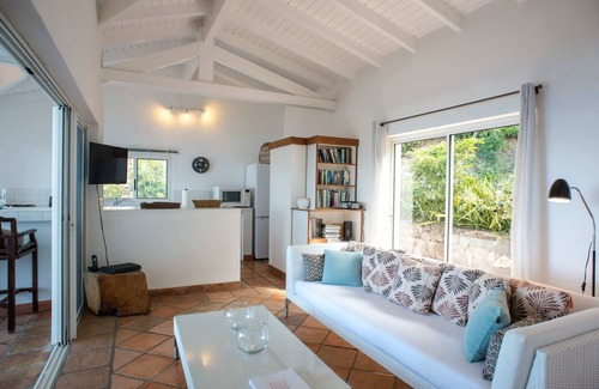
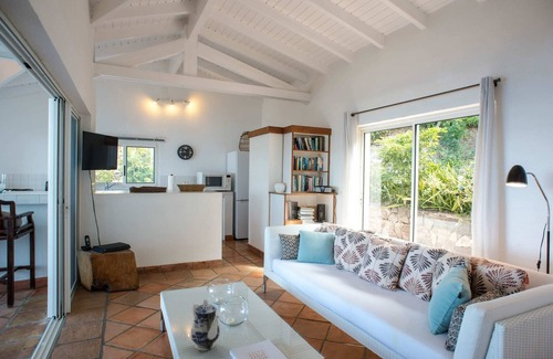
+ teapot (205, 321)
